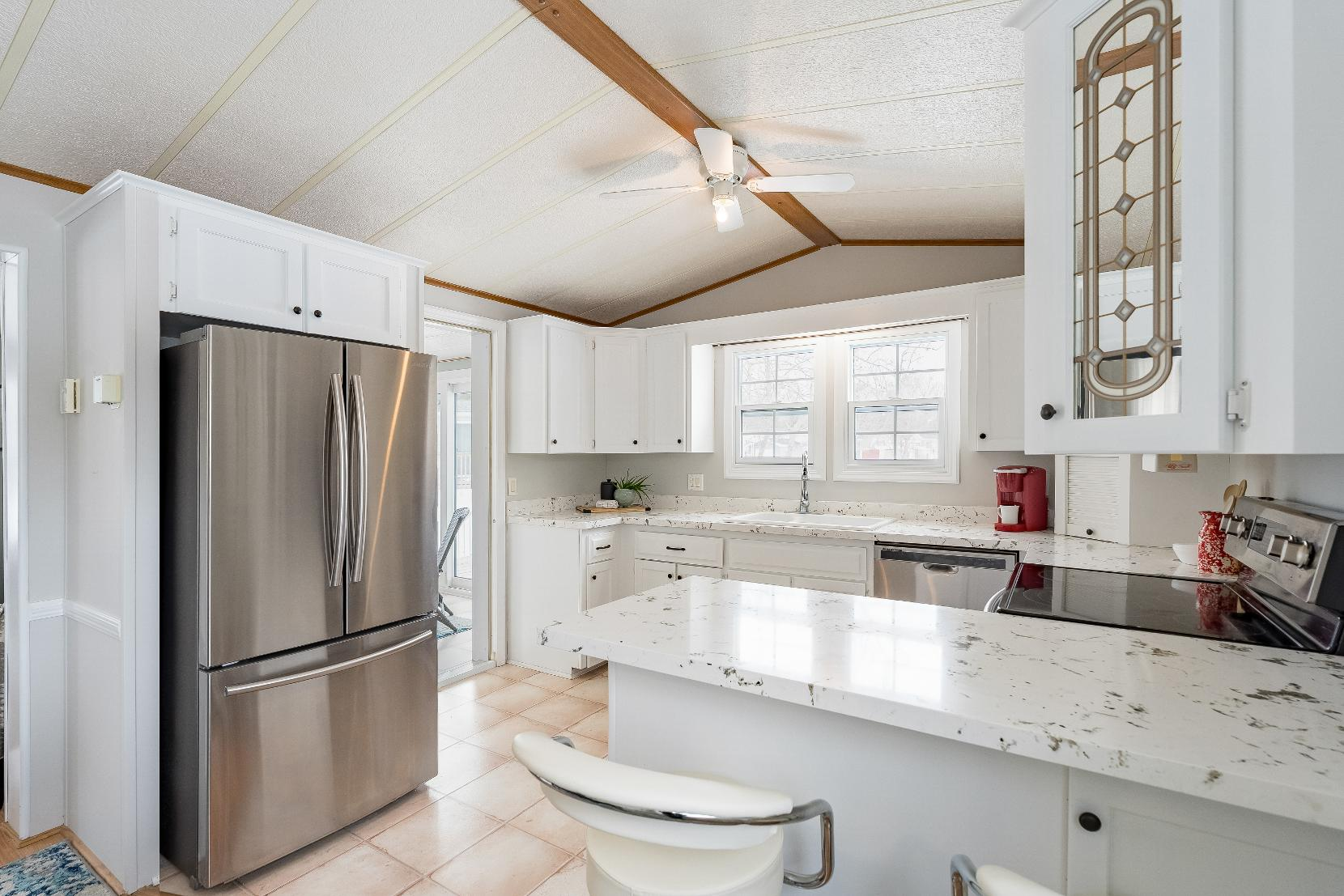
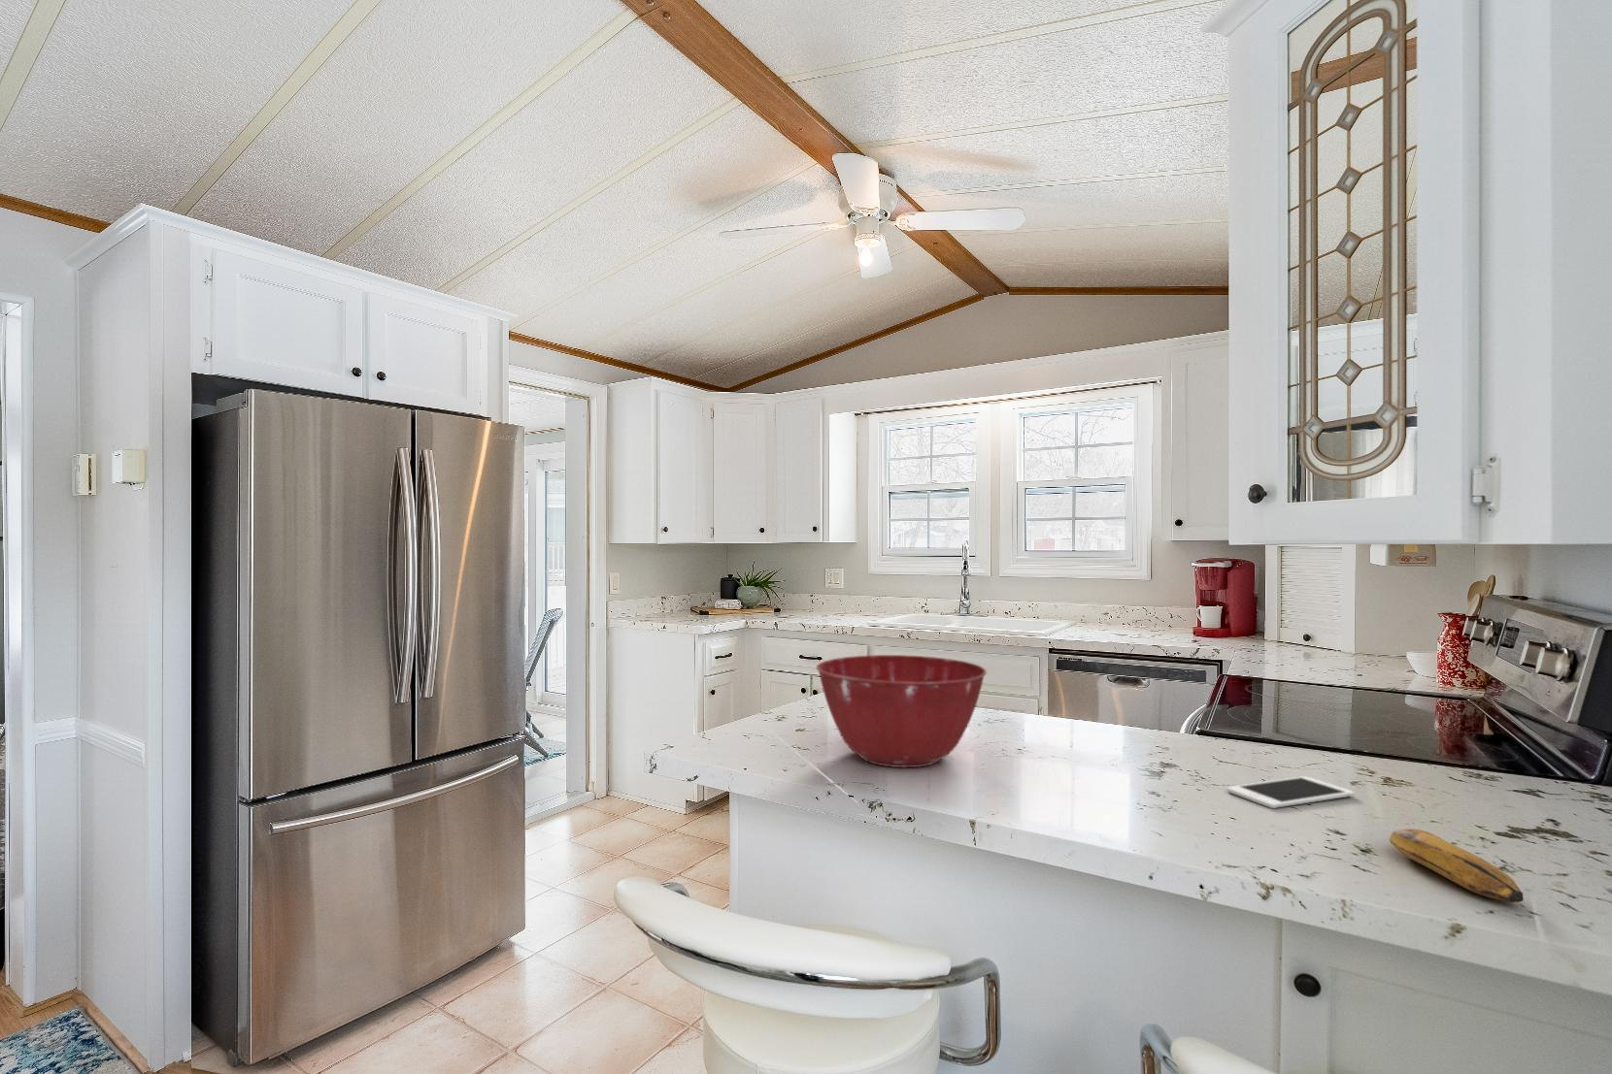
+ mixing bowl (901, 710)
+ banana (1439, 852)
+ cell phone (1289, 791)
